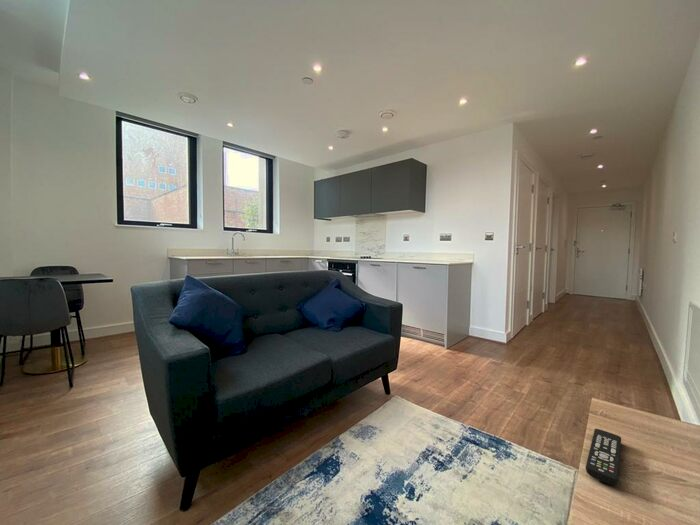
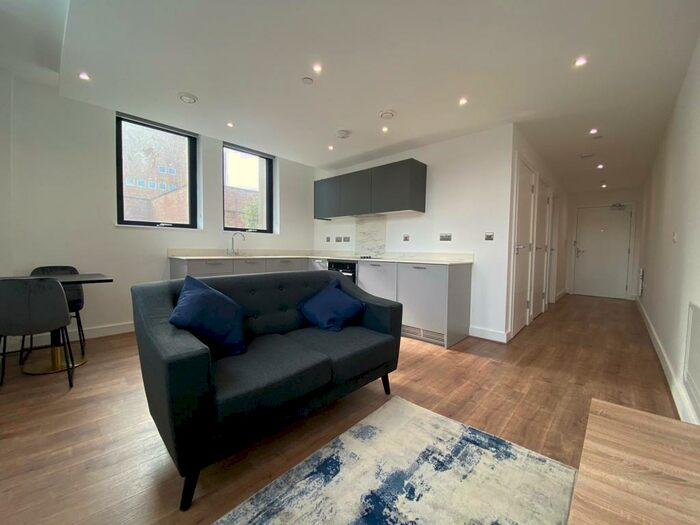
- remote control (604, 454)
